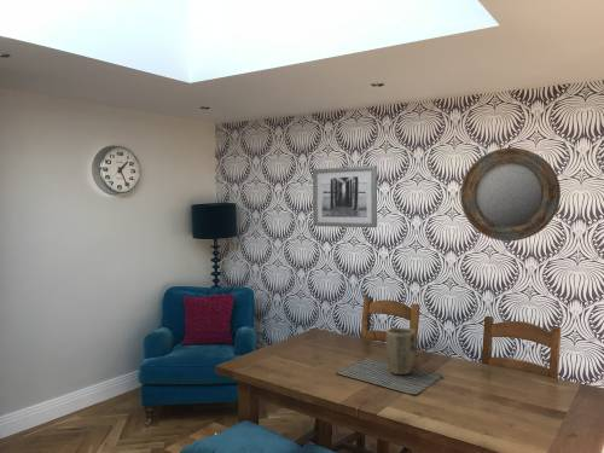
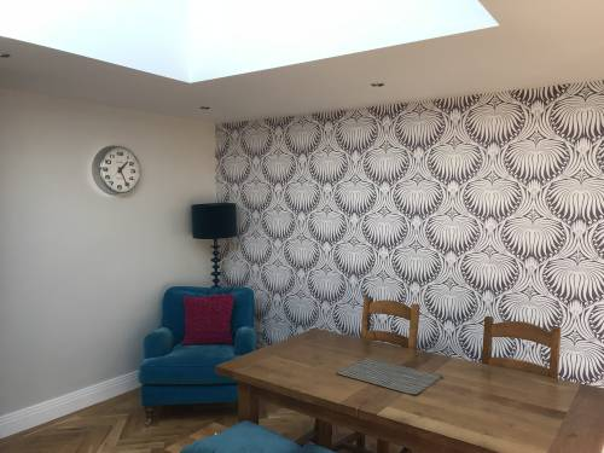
- home mirror (507, 194)
- wall art (343, 197)
- plant pot (400, 350)
